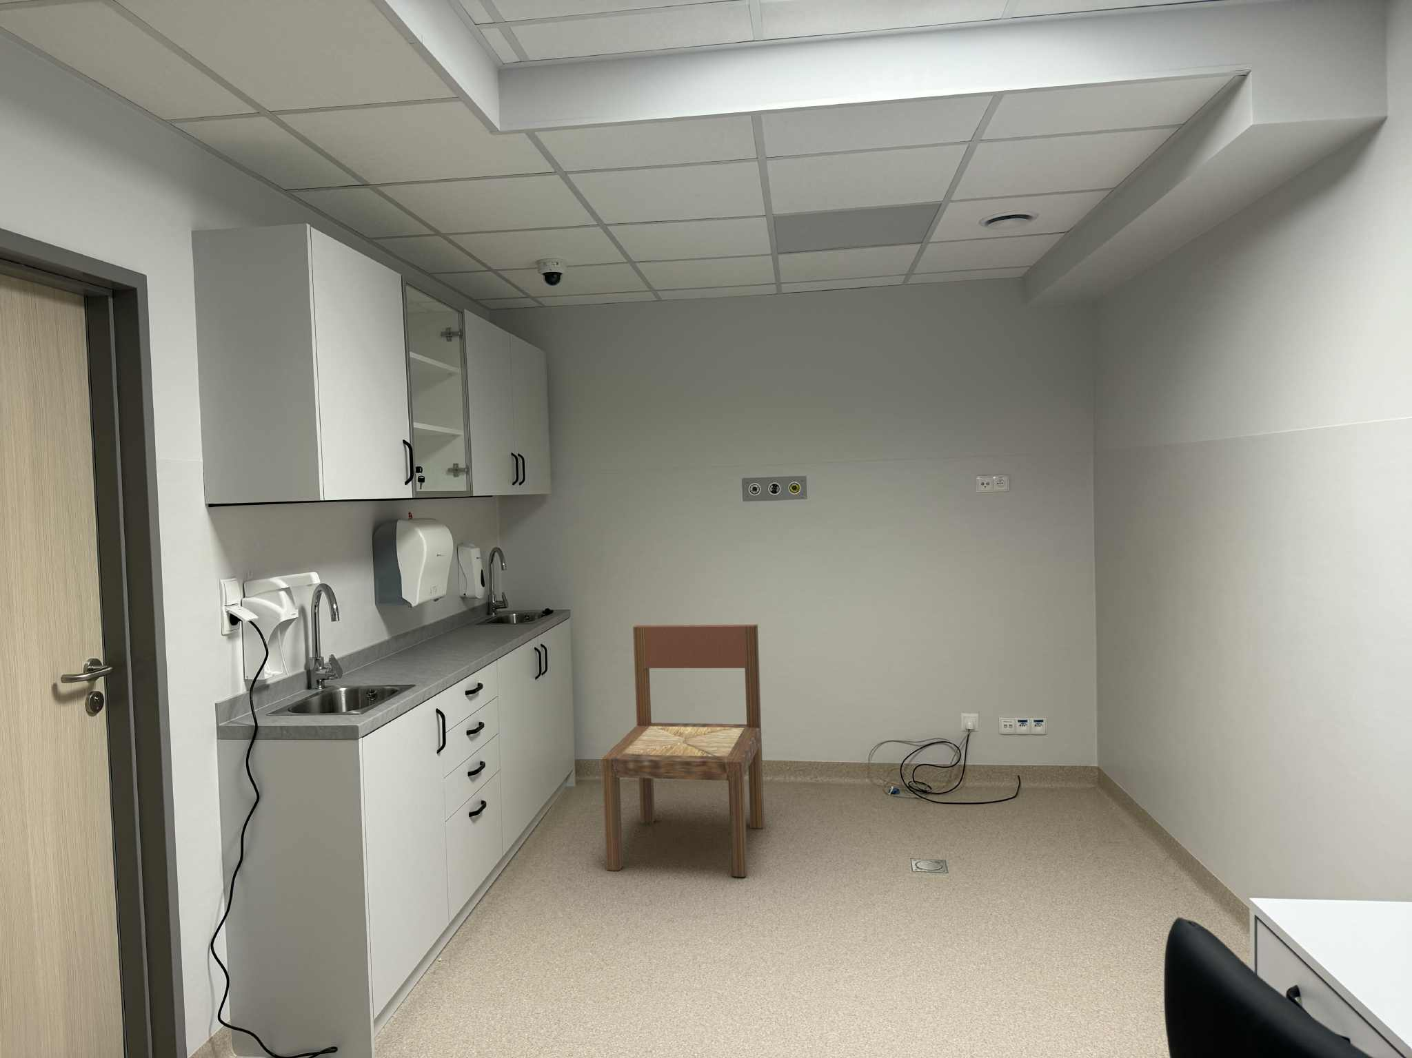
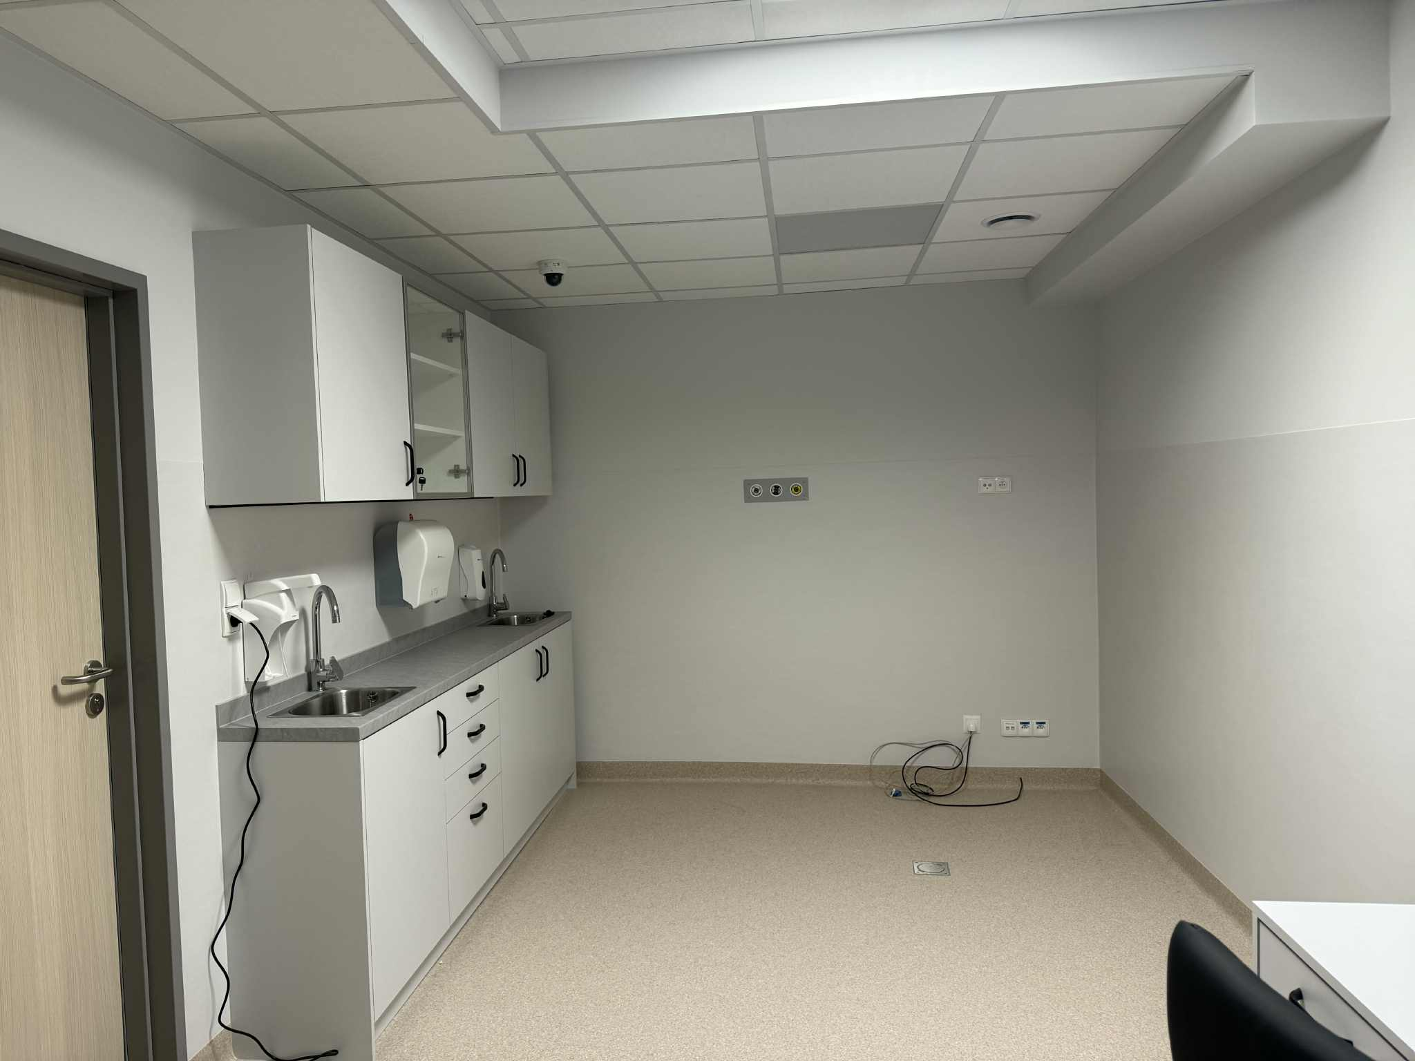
- dining chair (685, 740)
